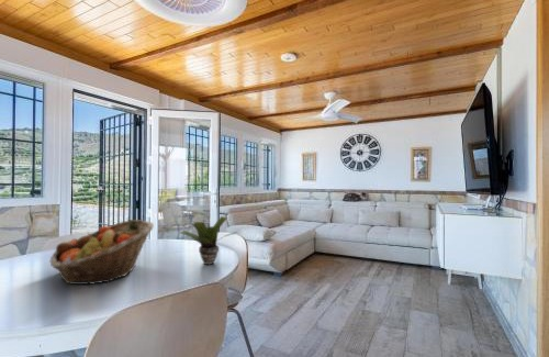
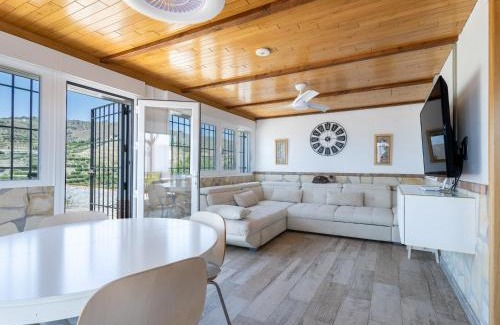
- fruit basket (104, 247)
- potted plant (208, 241)
